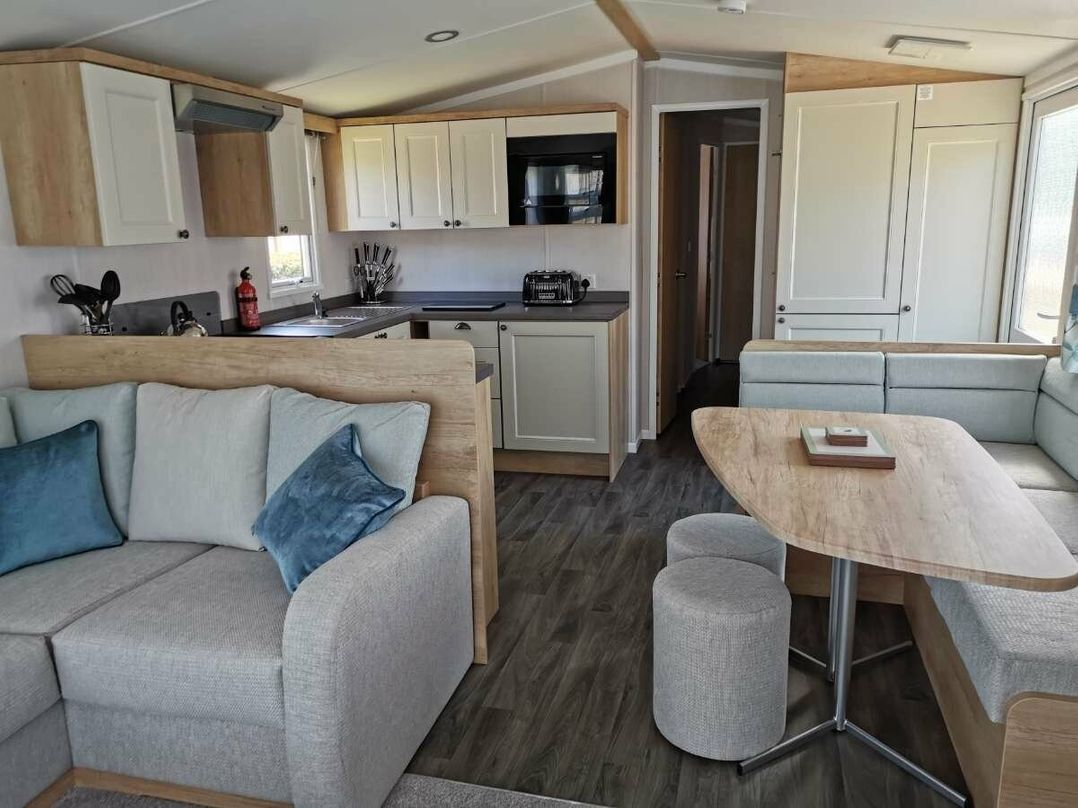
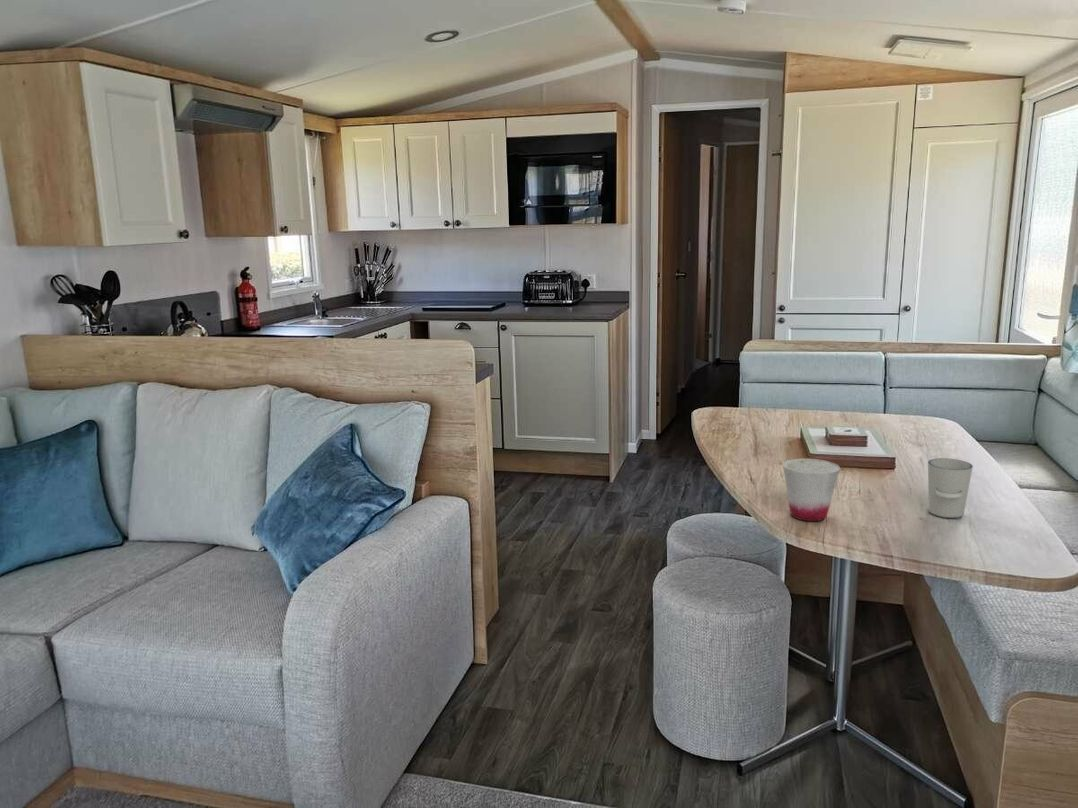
+ cup (809, 491)
+ cup (947, 489)
